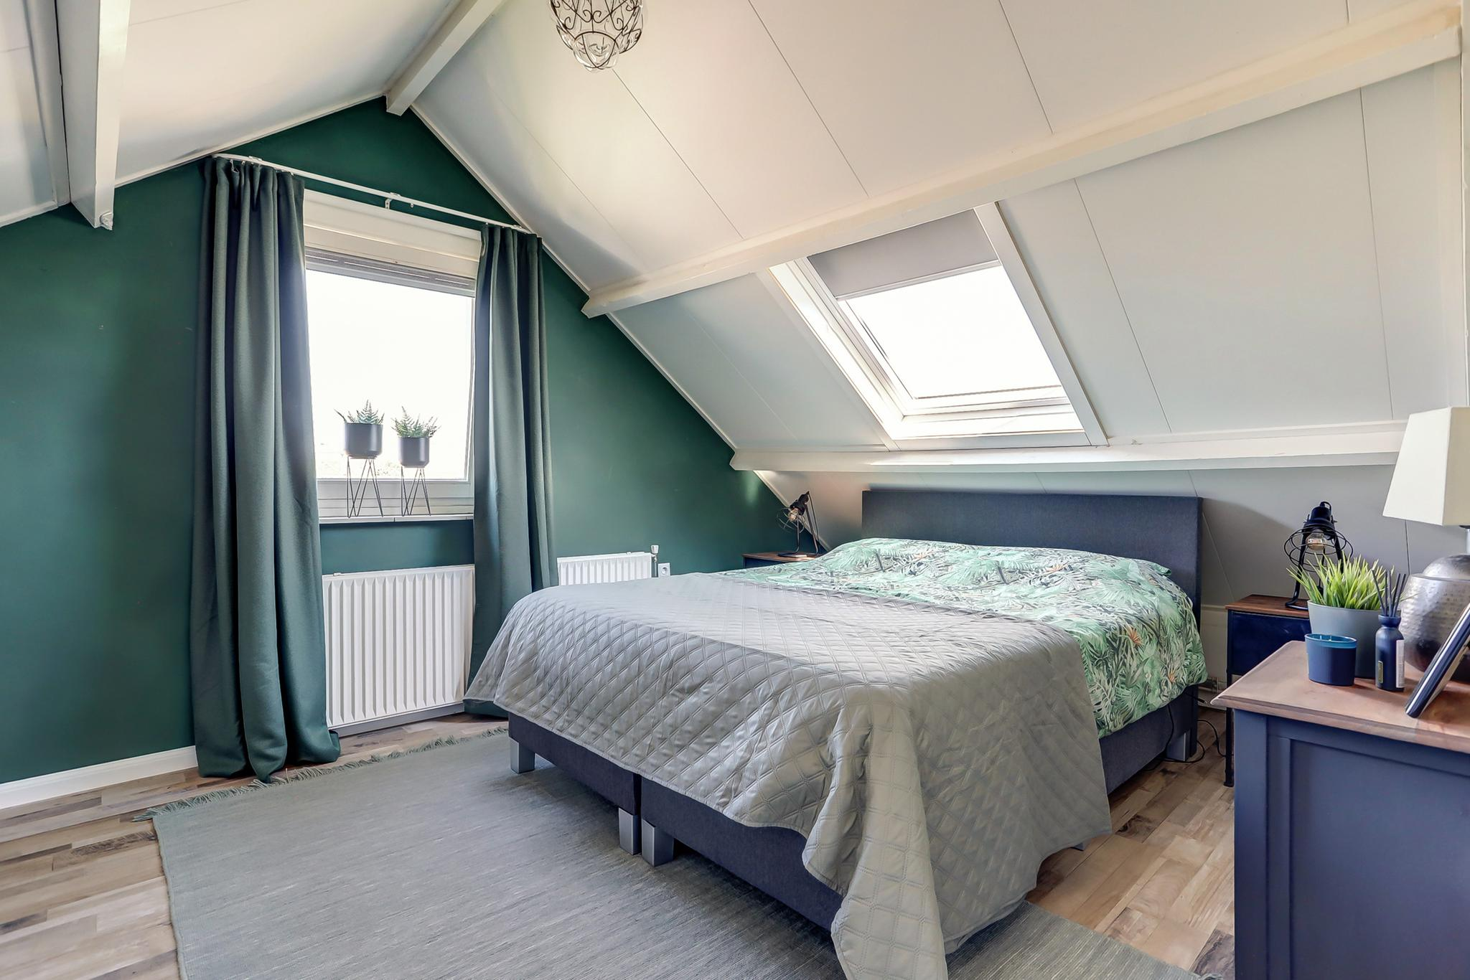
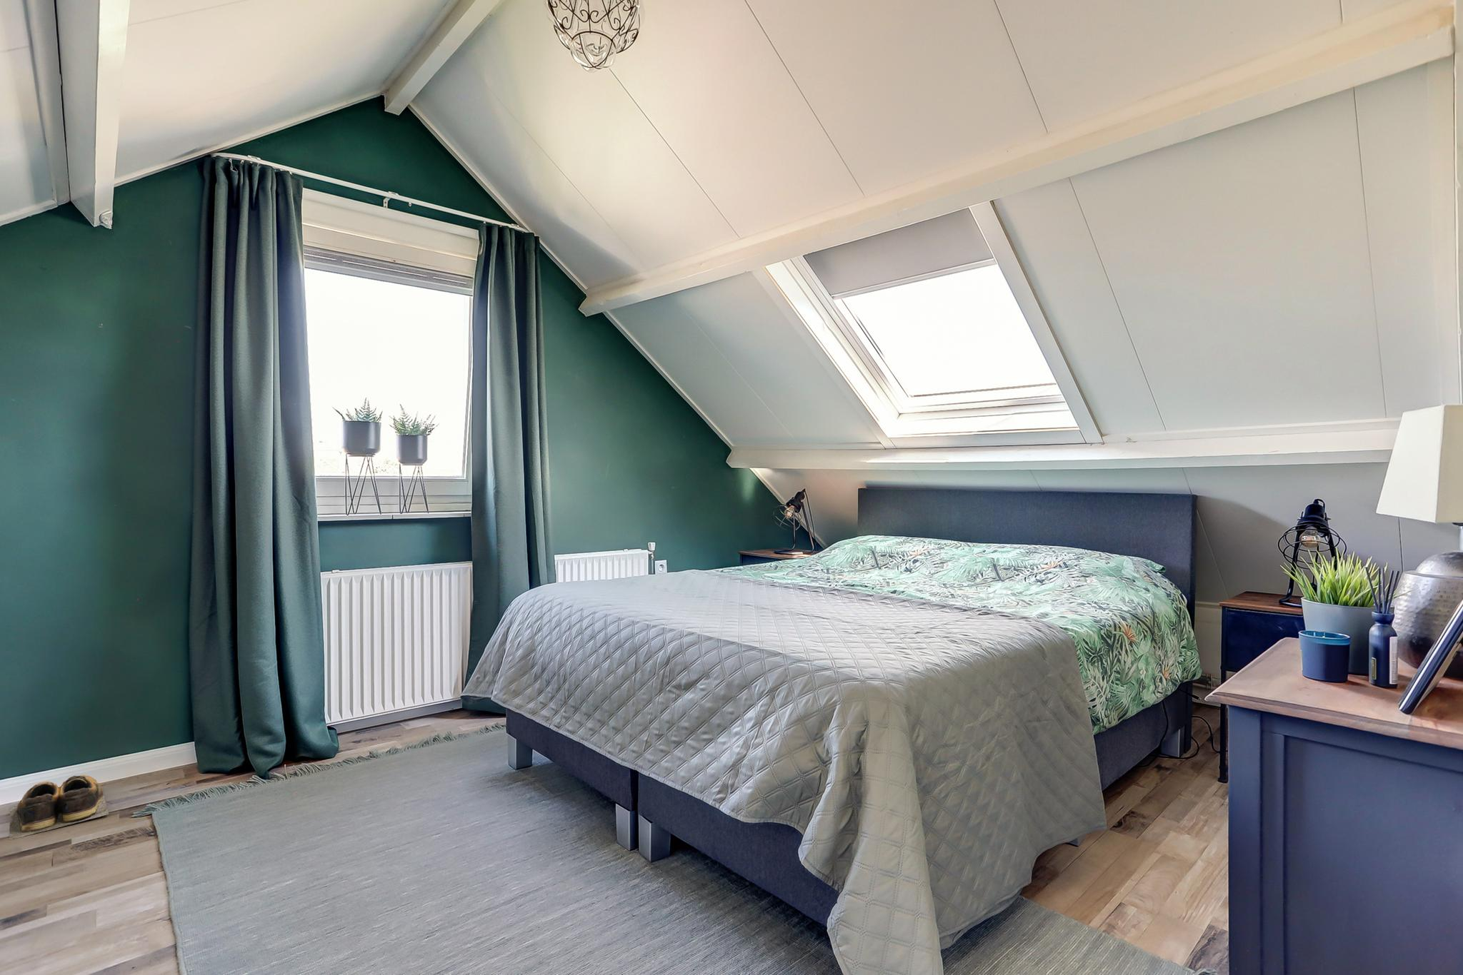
+ shoes (58, 795)
